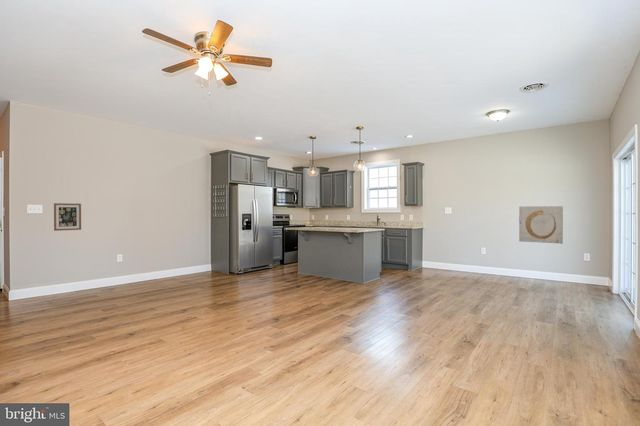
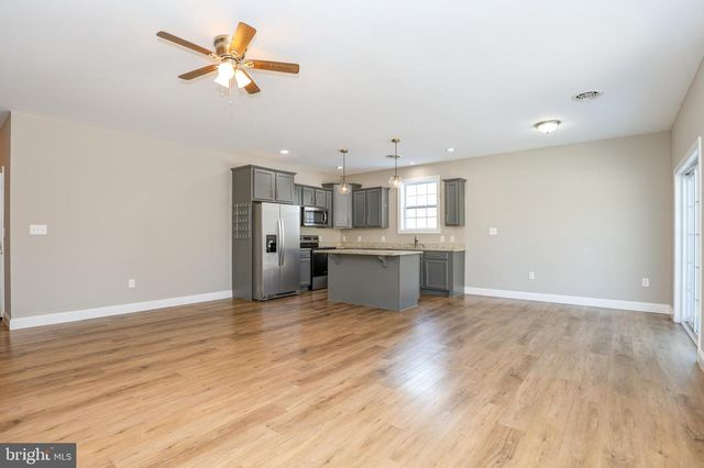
- wall art (540, 224)
- wall art (67, 216)
